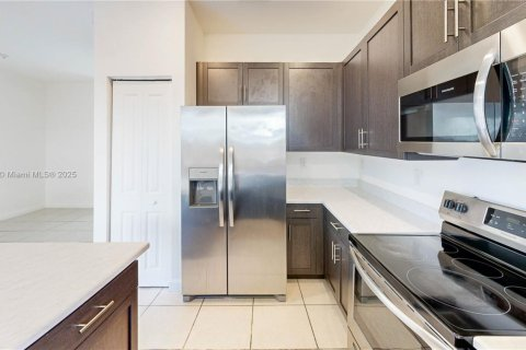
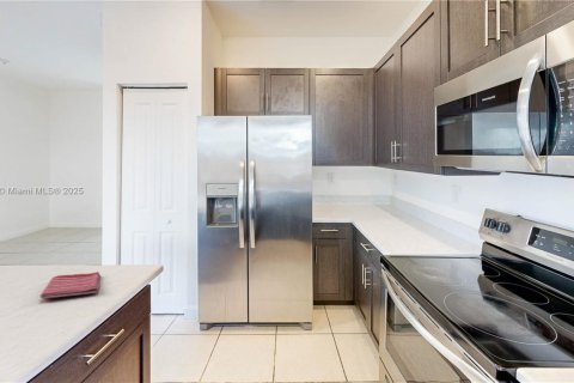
+ dish towel (73, 284)
